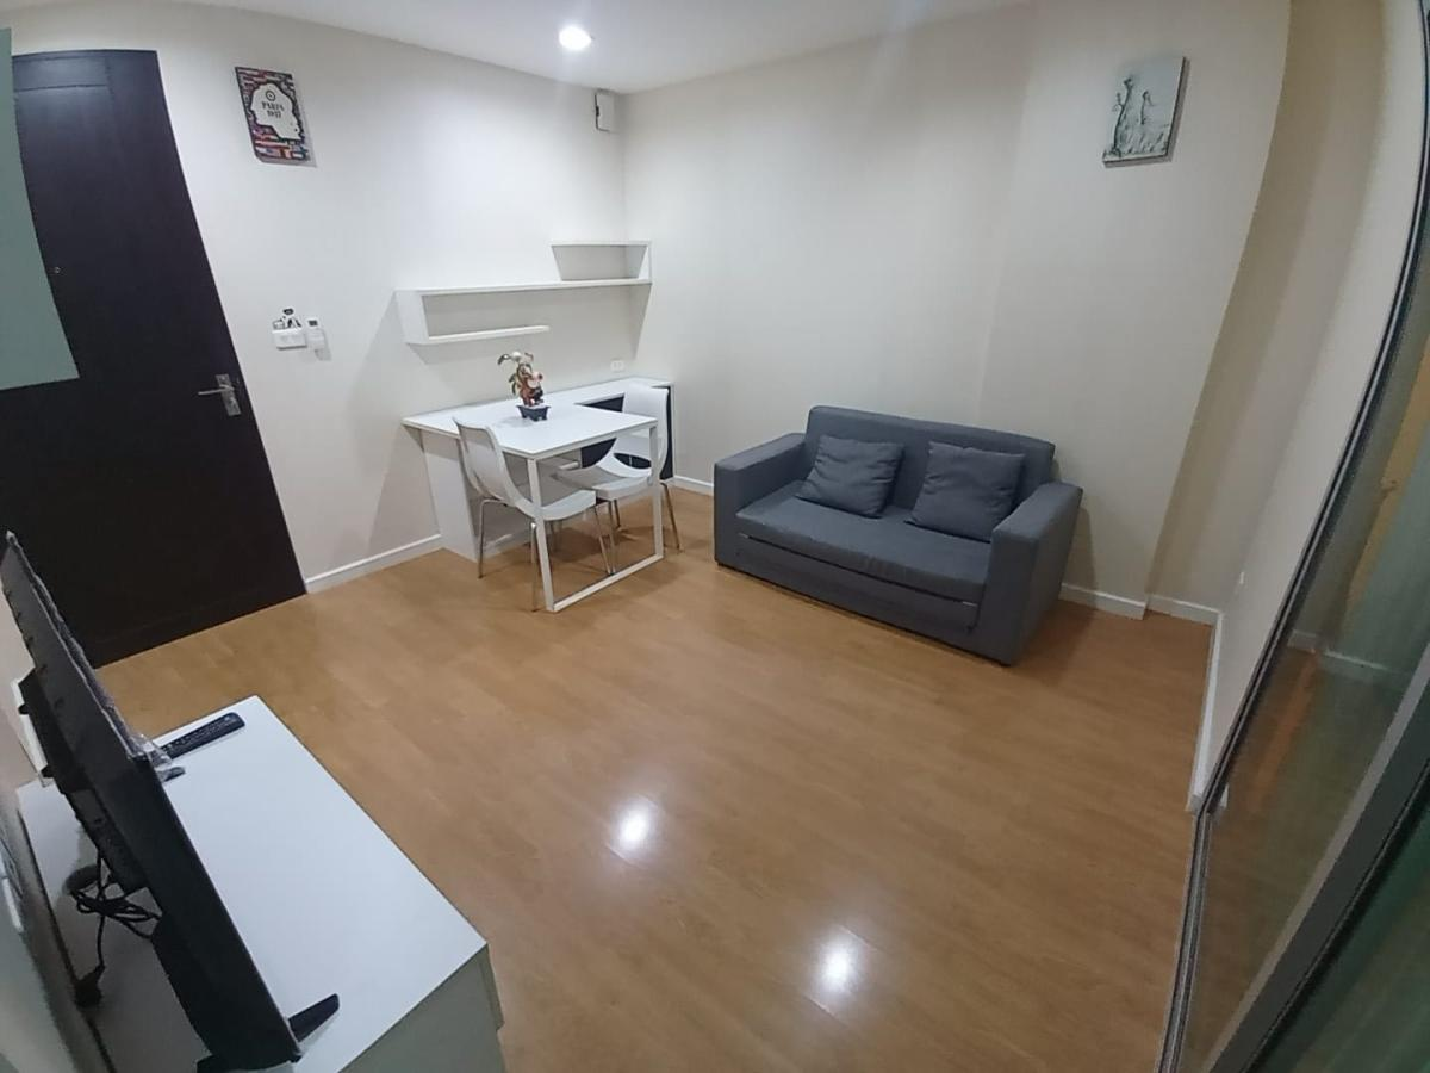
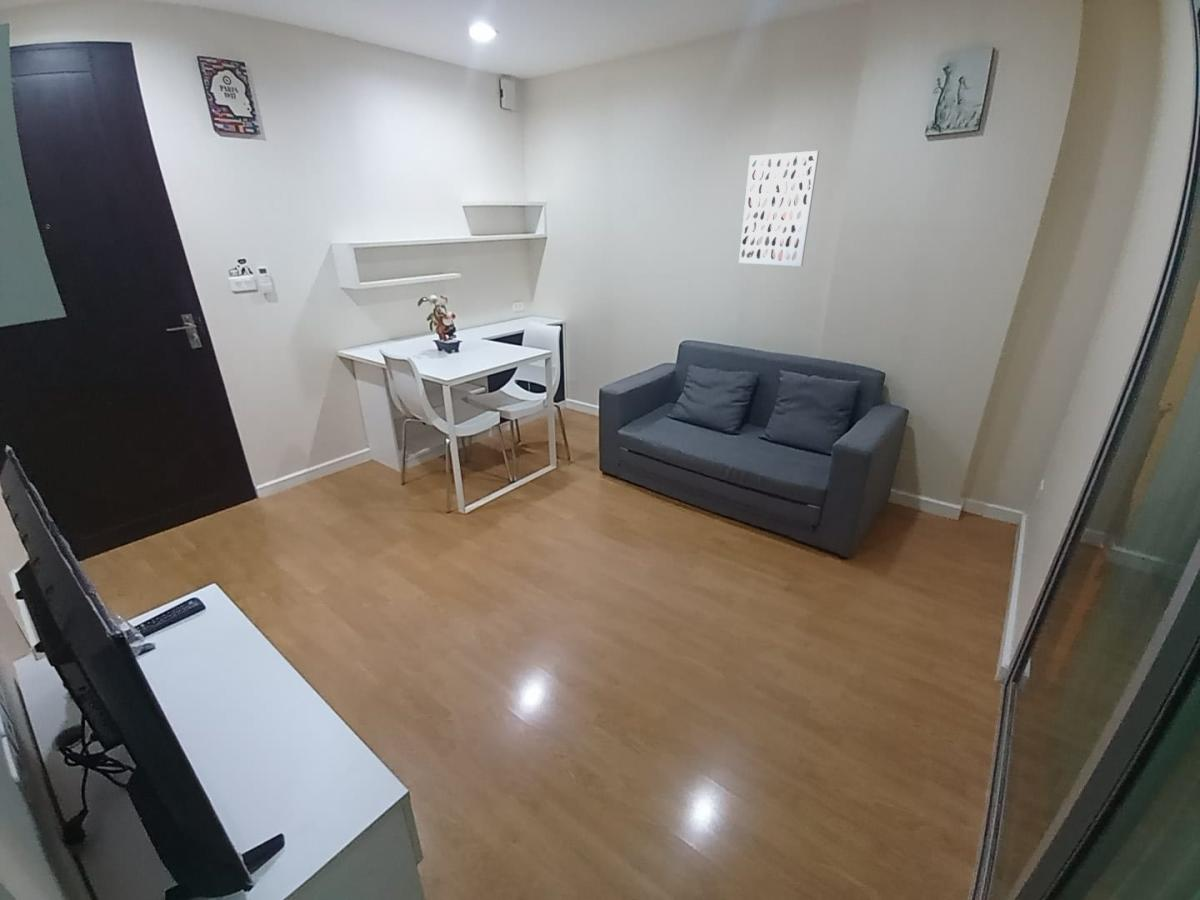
+ wall art (776, 211)
